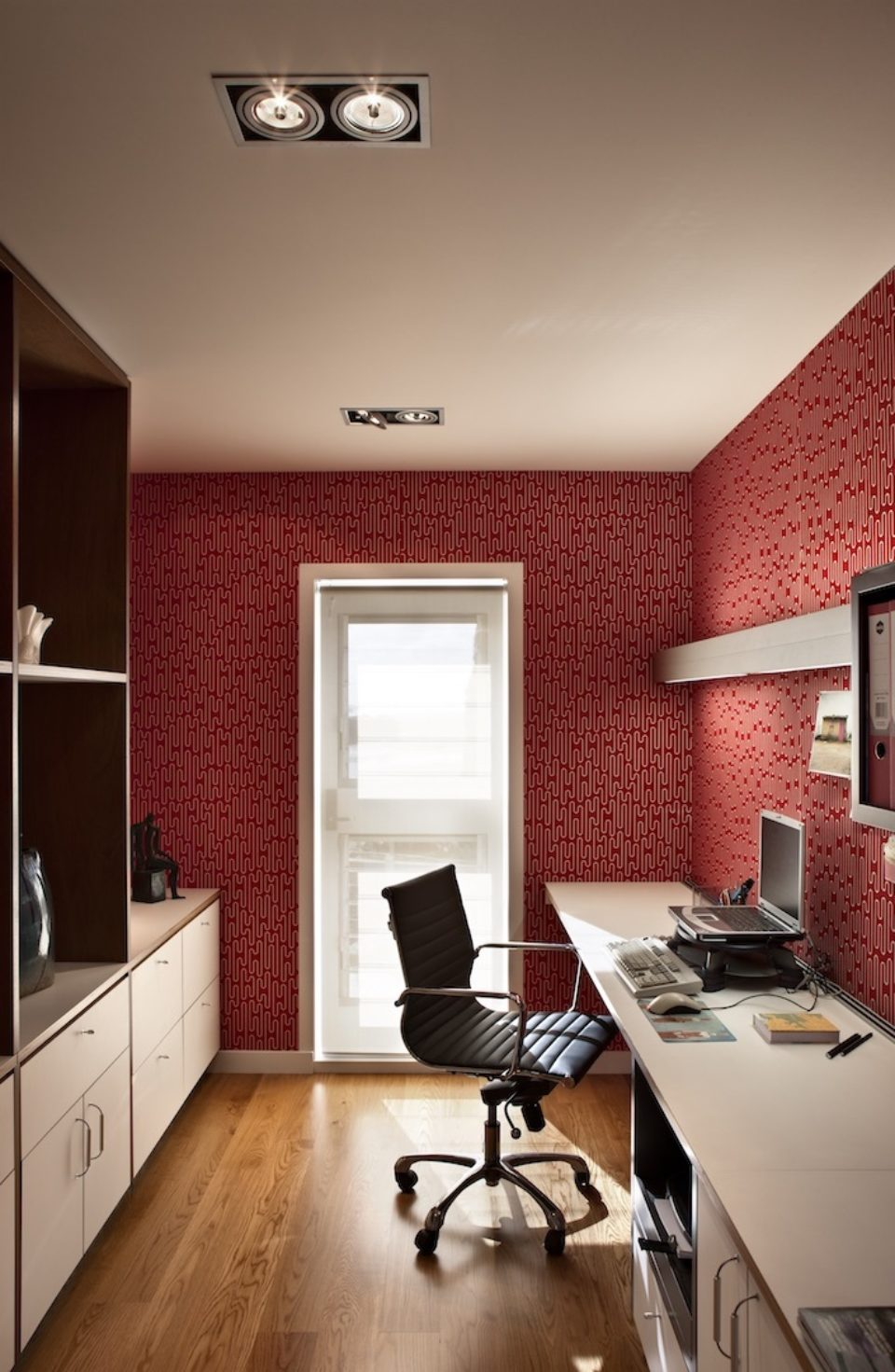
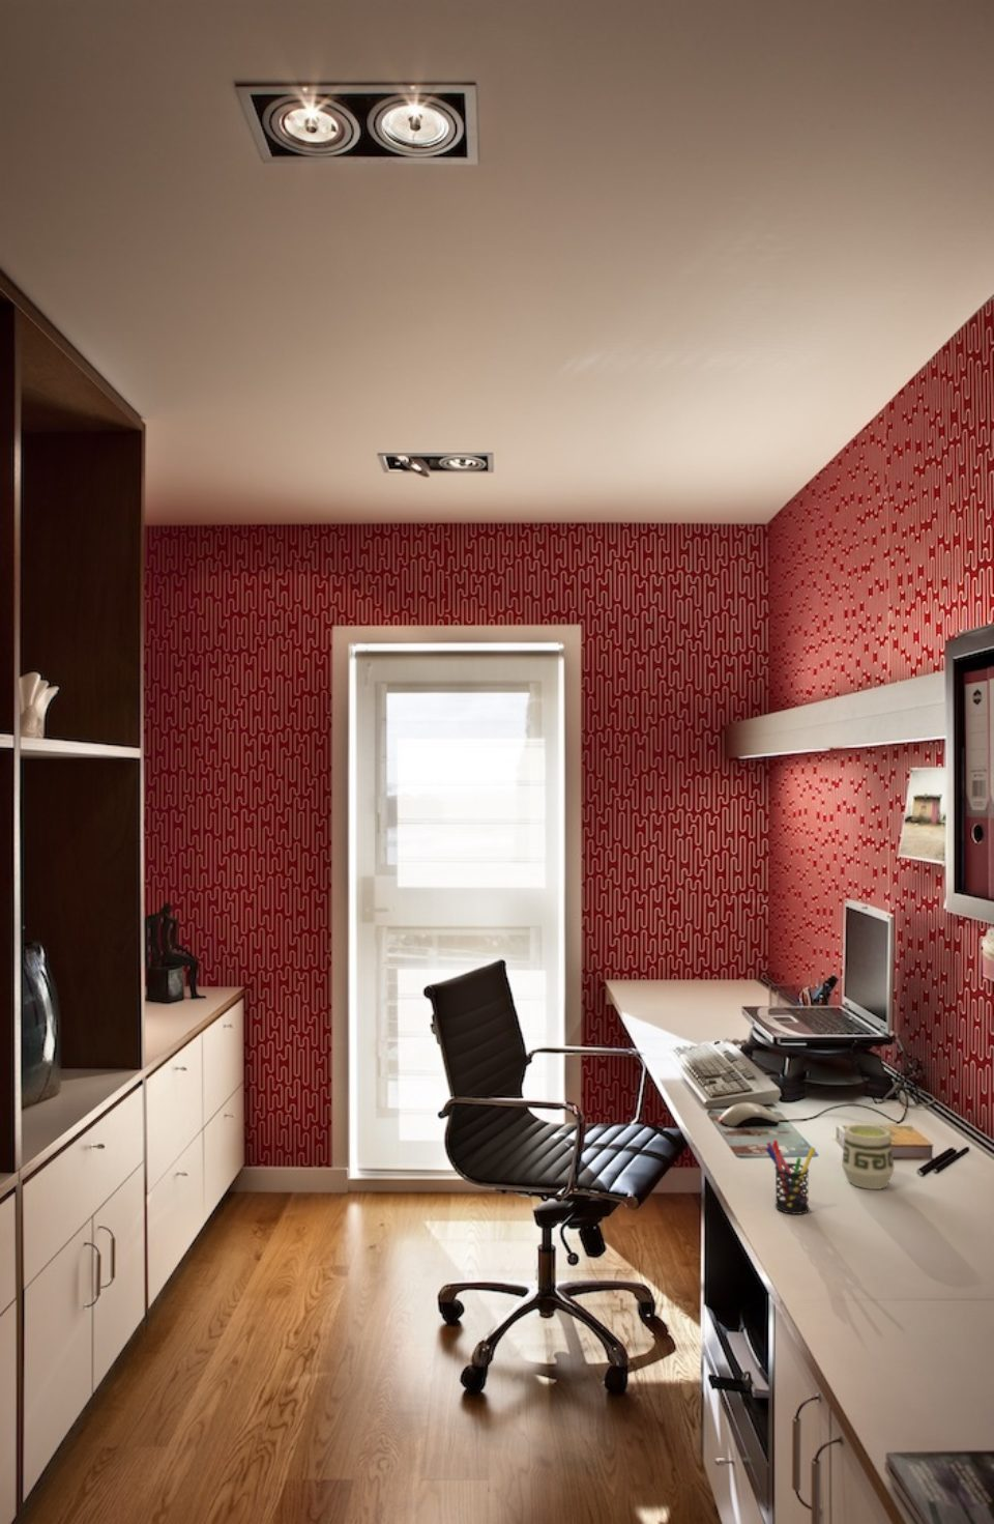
+ pen holder (791, 1175)
+ cup (867, 1156)
